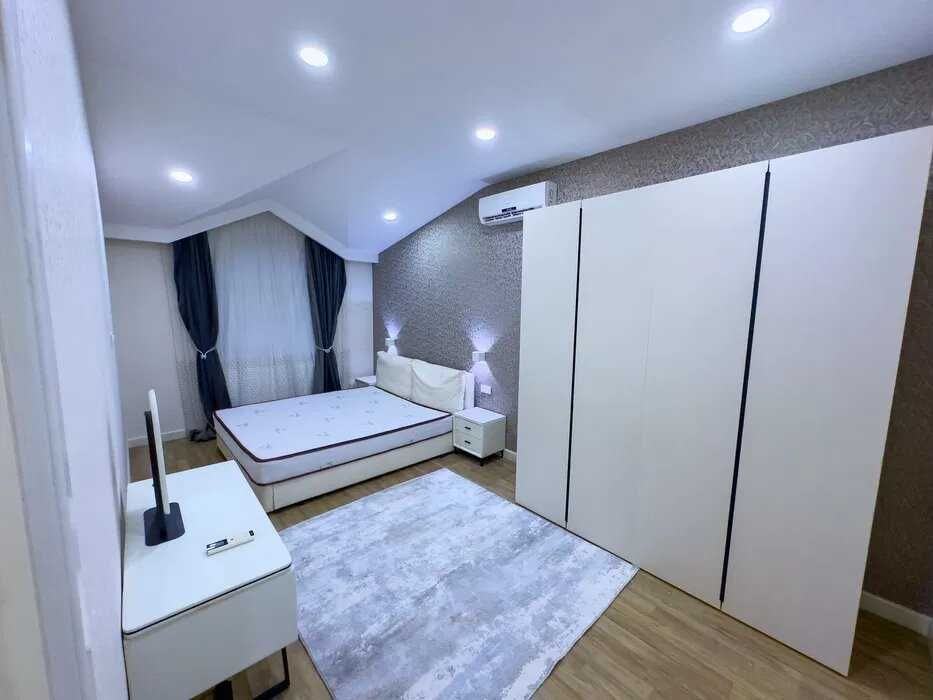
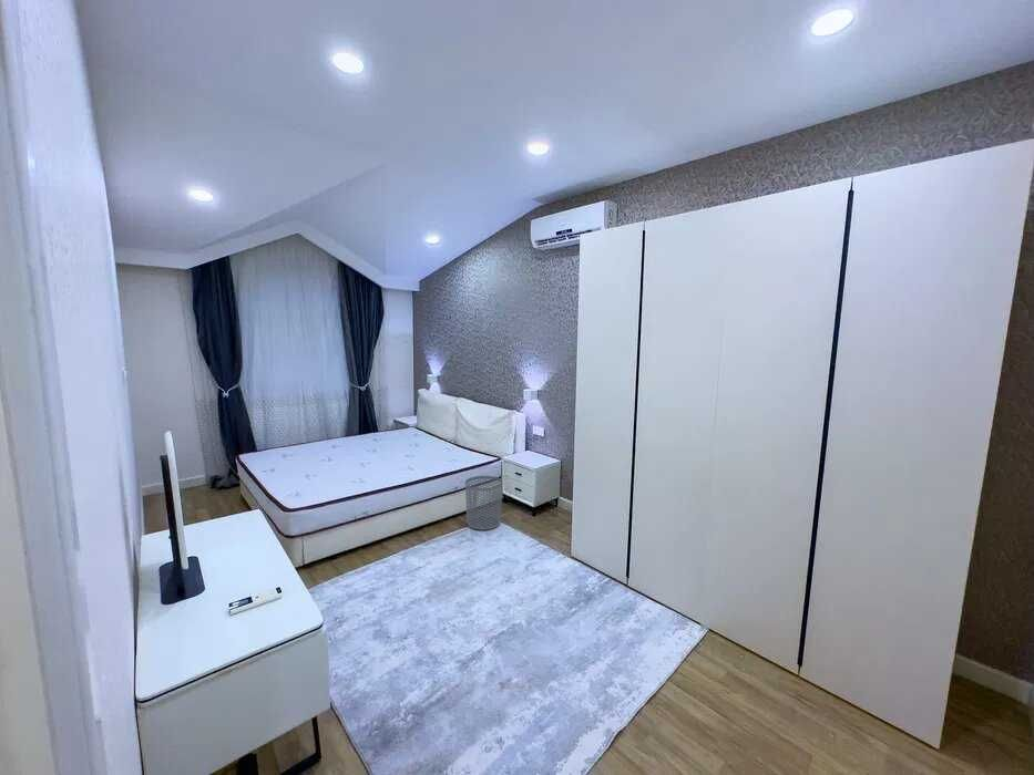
+ waste bin (483, 502)
